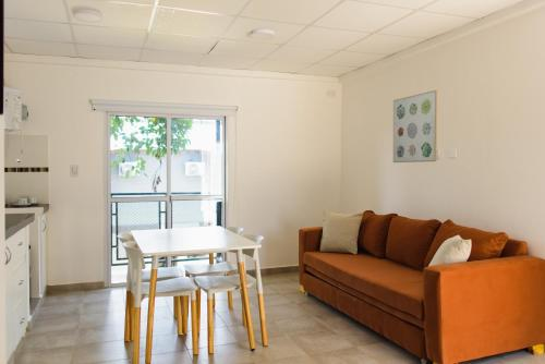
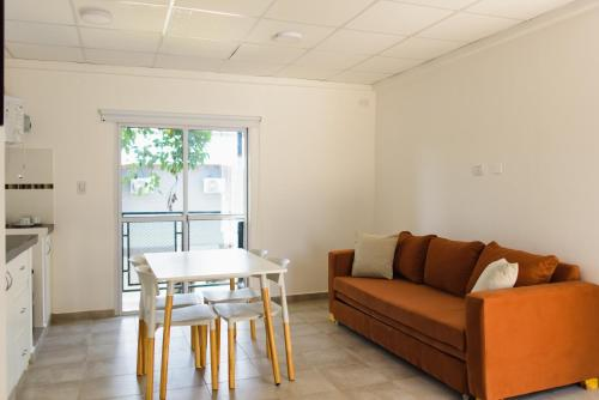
- wall art (413, 129)
